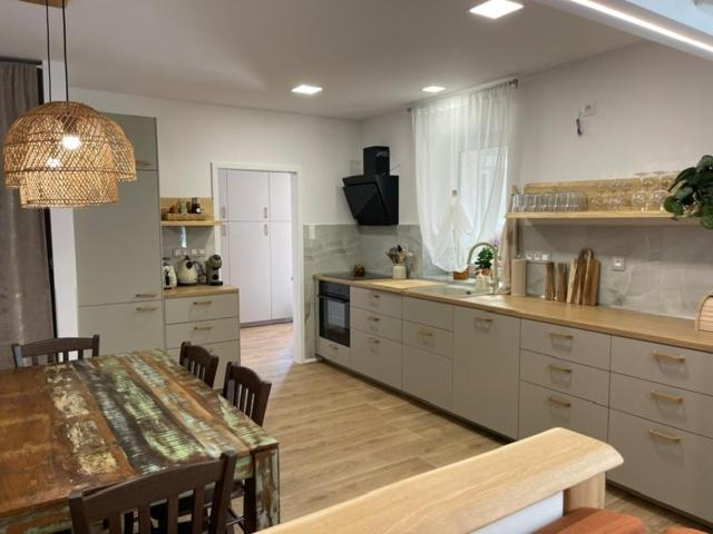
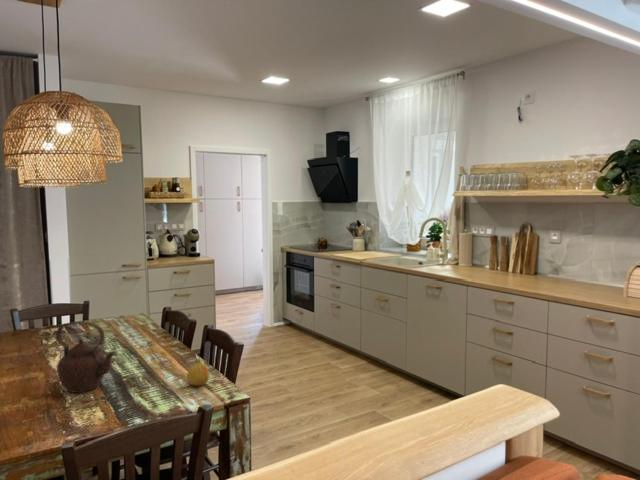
+ fruit (198, 371)
+ teapot (86, 354)
